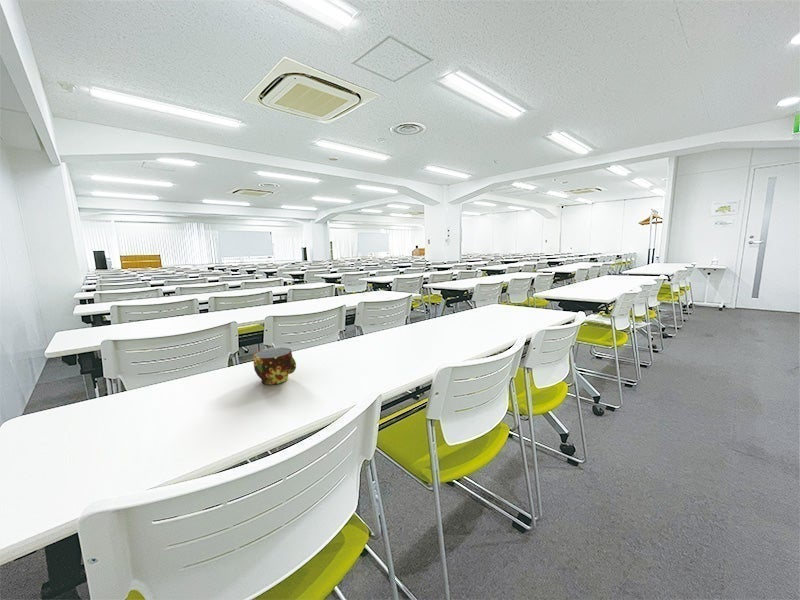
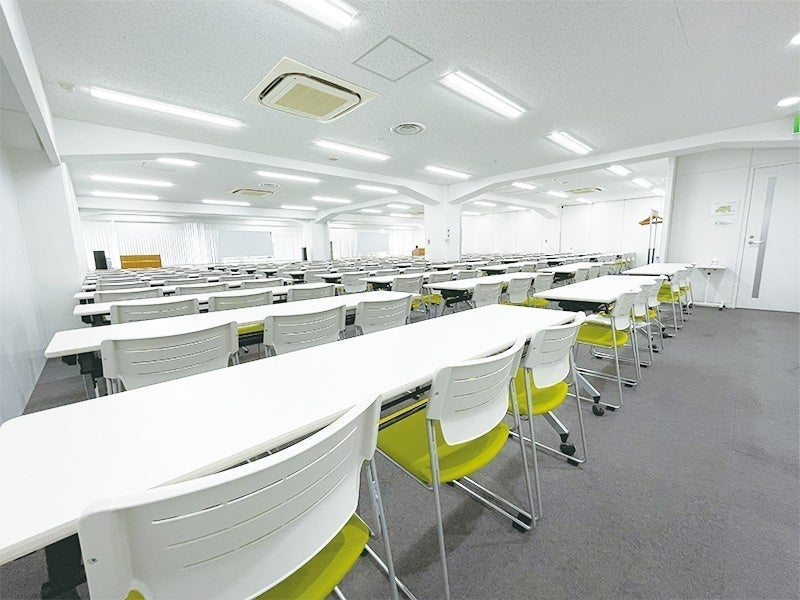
- cup (276, 366)
